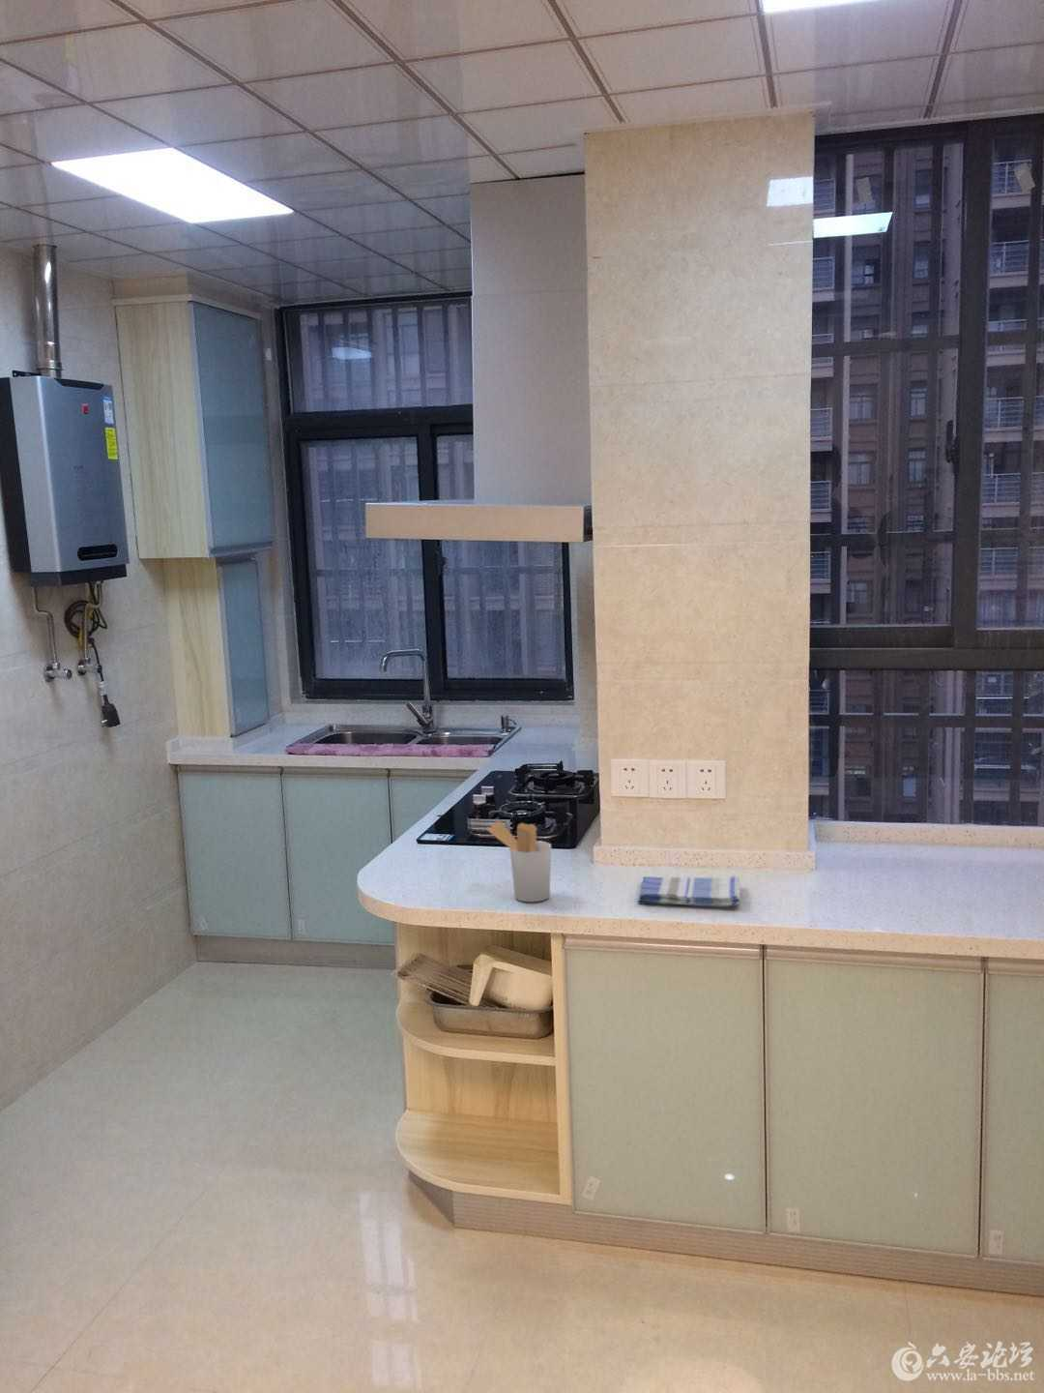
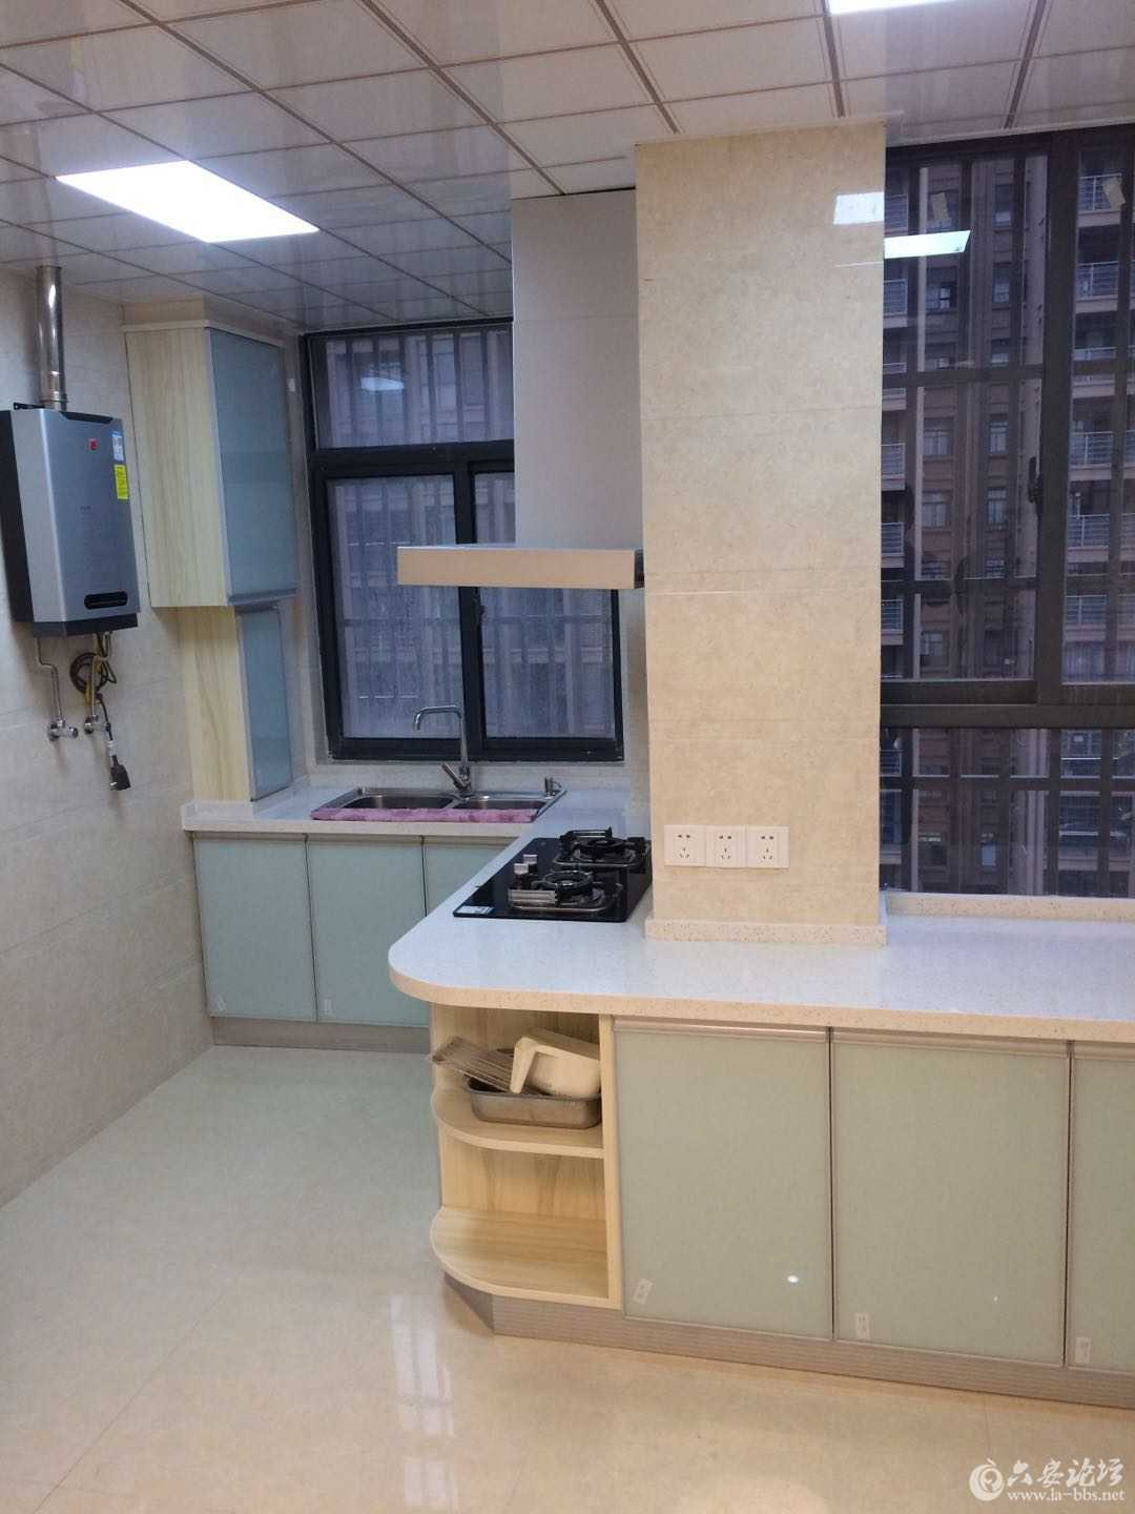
- dish towel (690, 890)
- utensil holder (519, 858)
